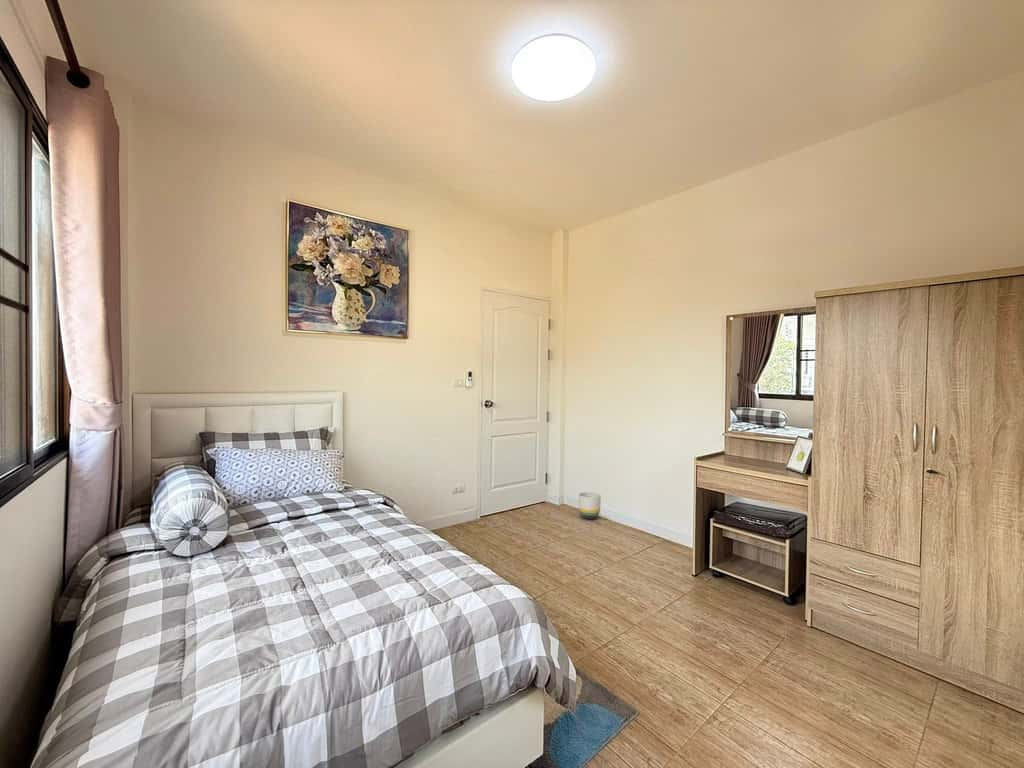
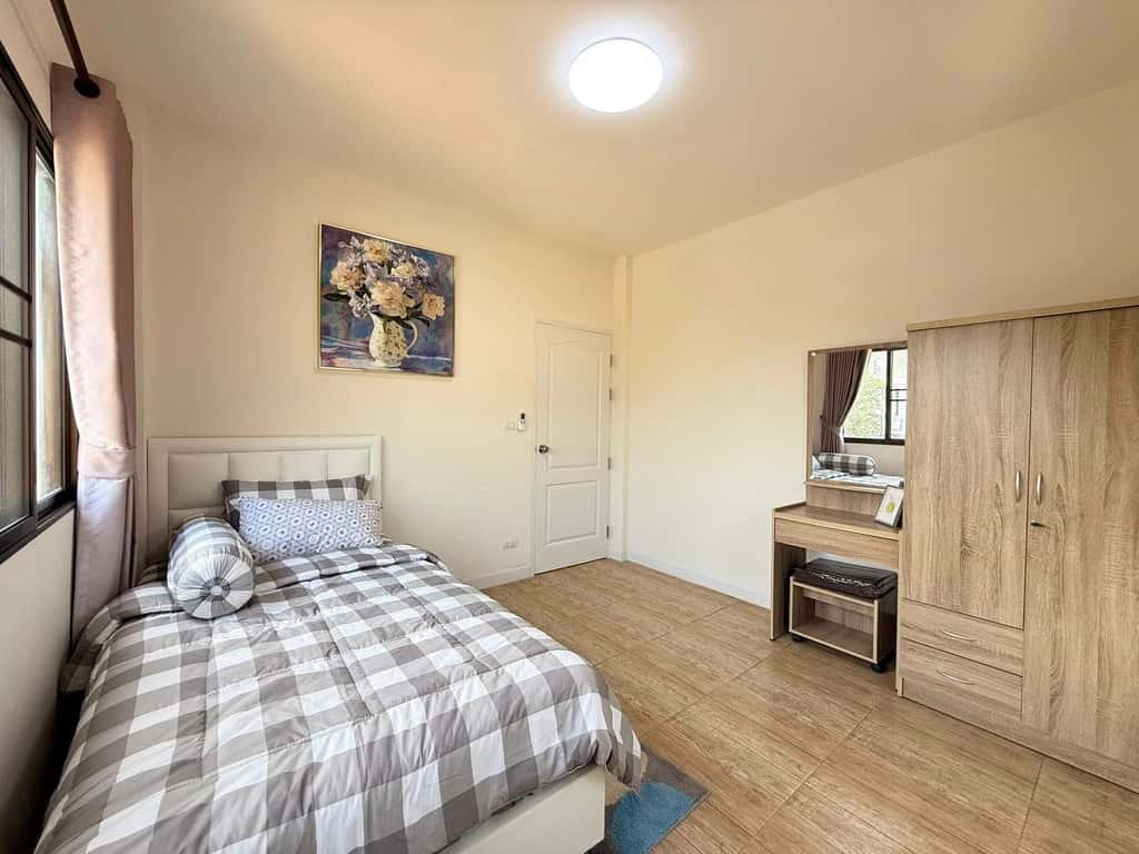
- planter (589, 506)
